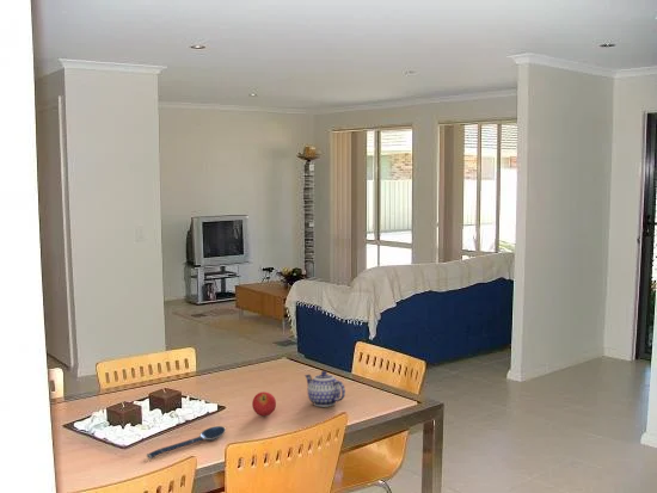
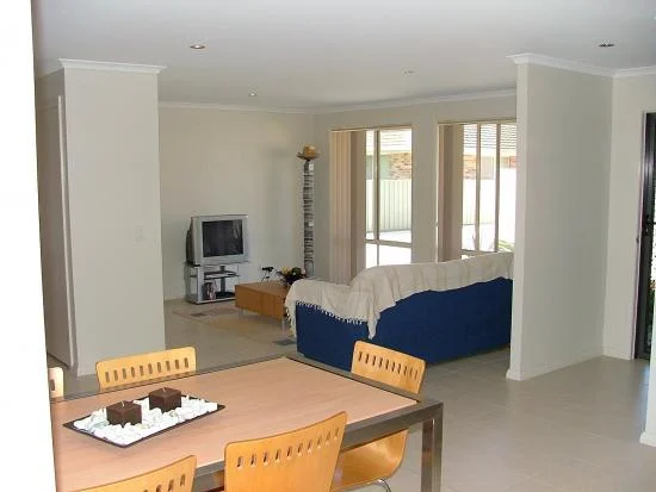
- teapot (324, 387)
- fruit (264, 403)
- spoon (186, 440)
